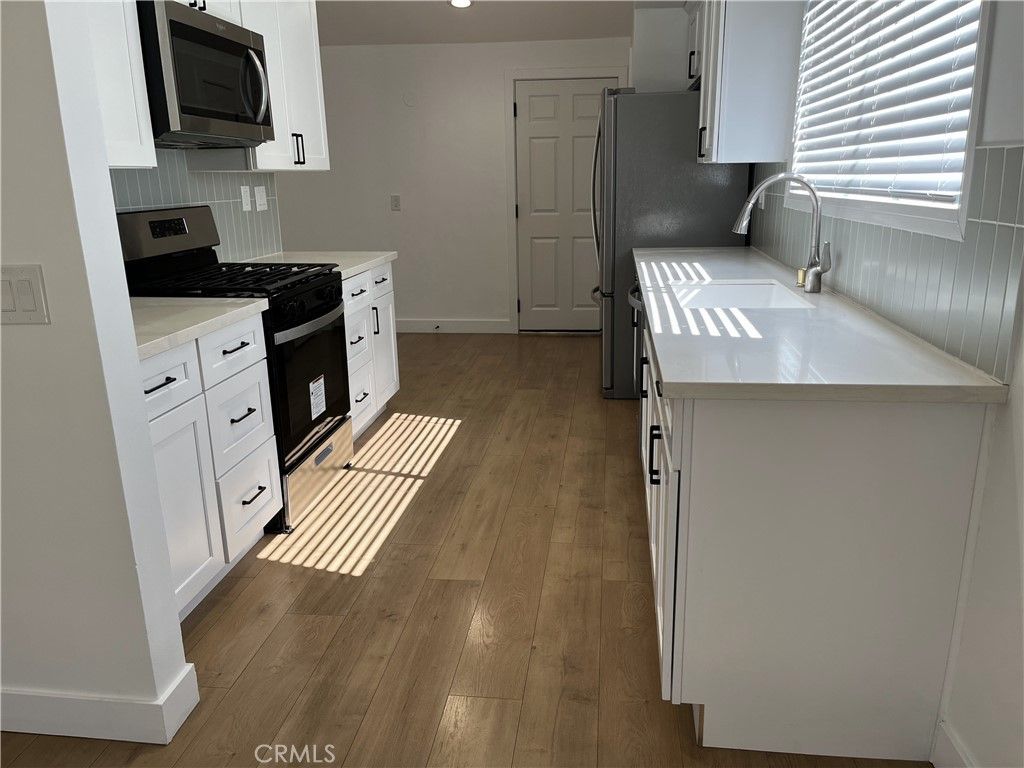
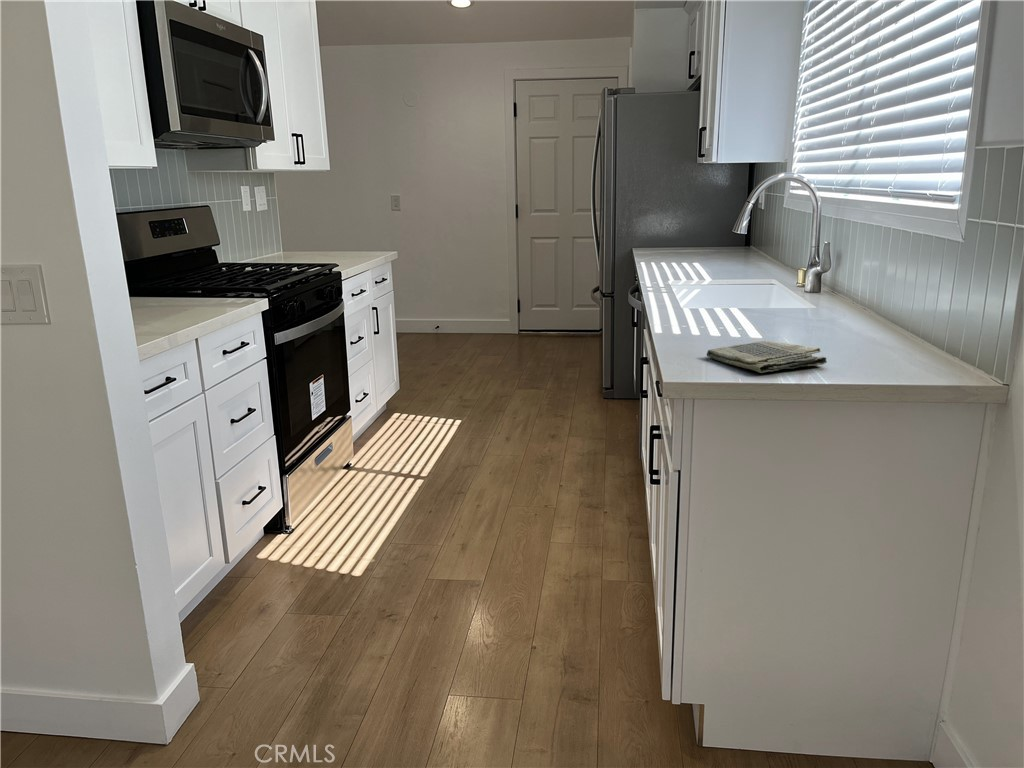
+ dish towel (766, 353)
